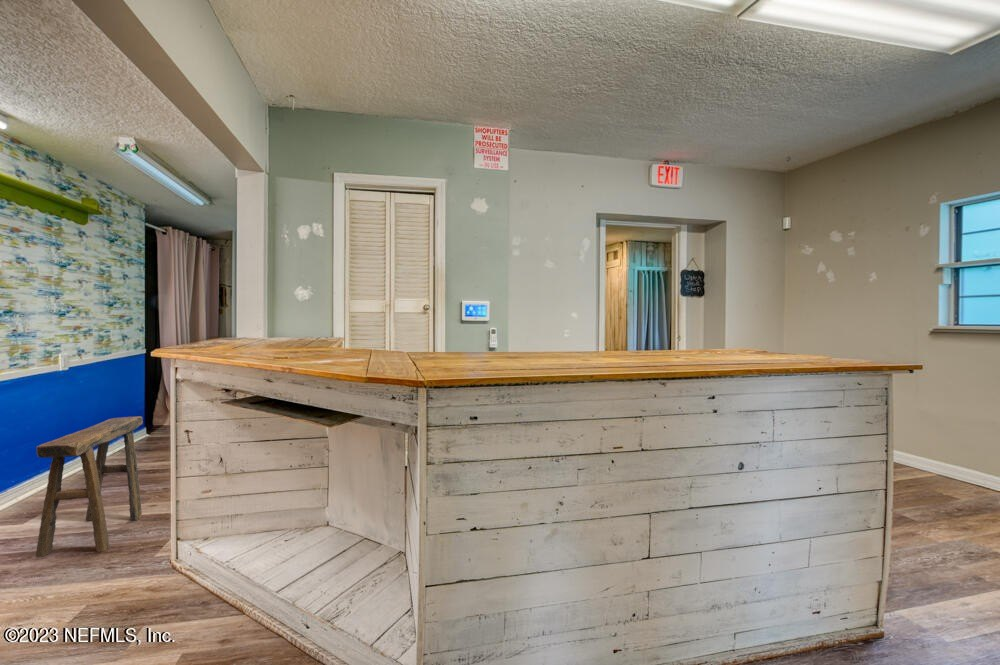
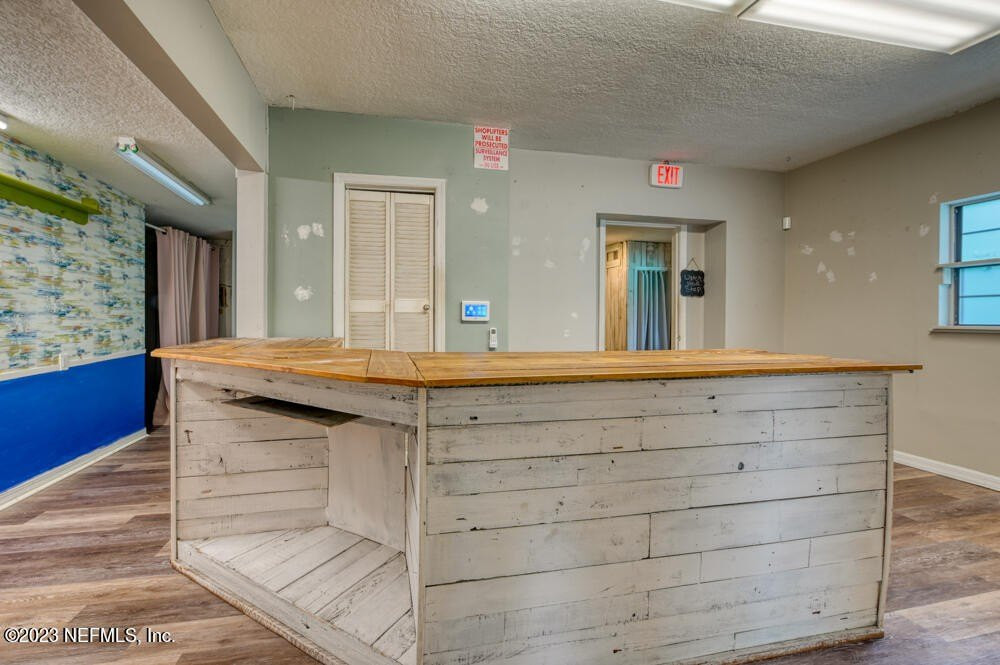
- stool (94, 481)
